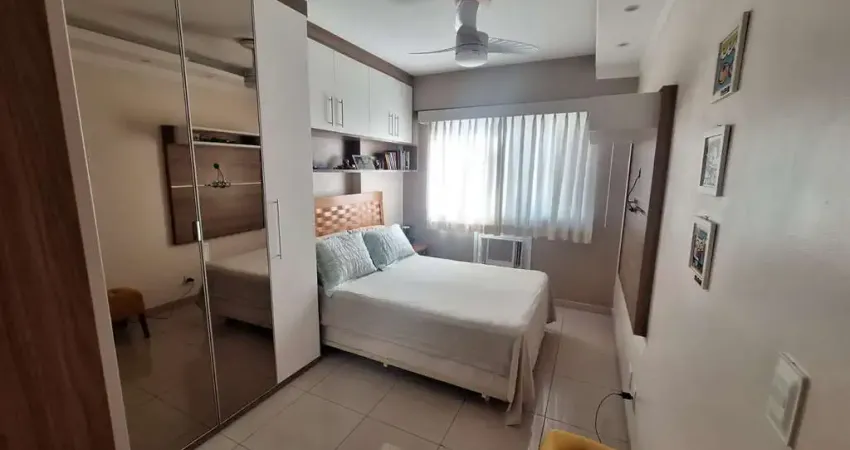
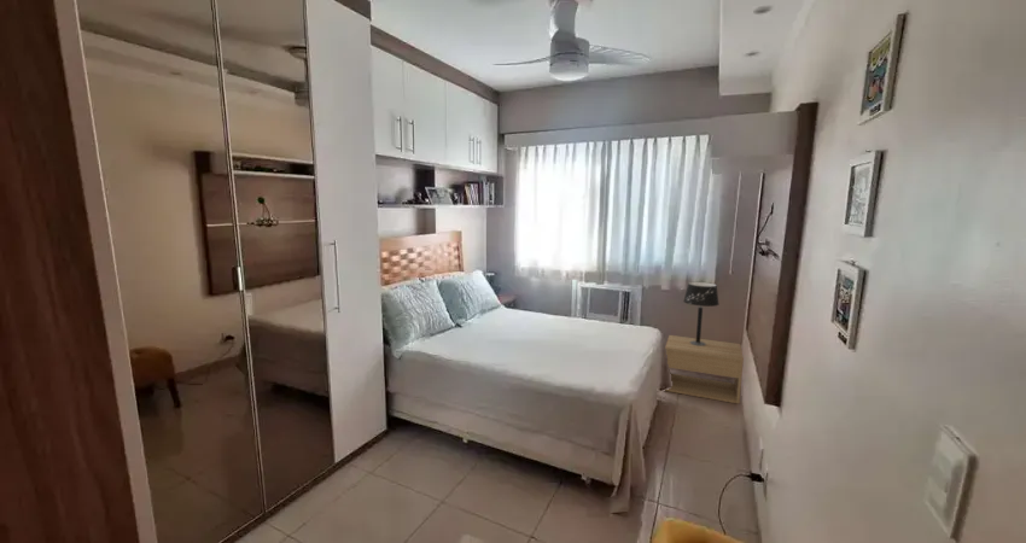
+ table lamp (700, 314)
+ nightstand (701, 367)
